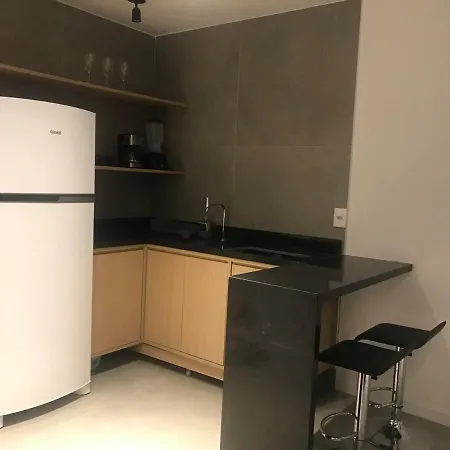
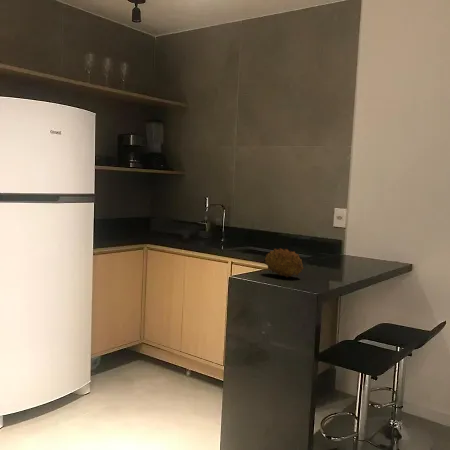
+ fruit (283, 262)
